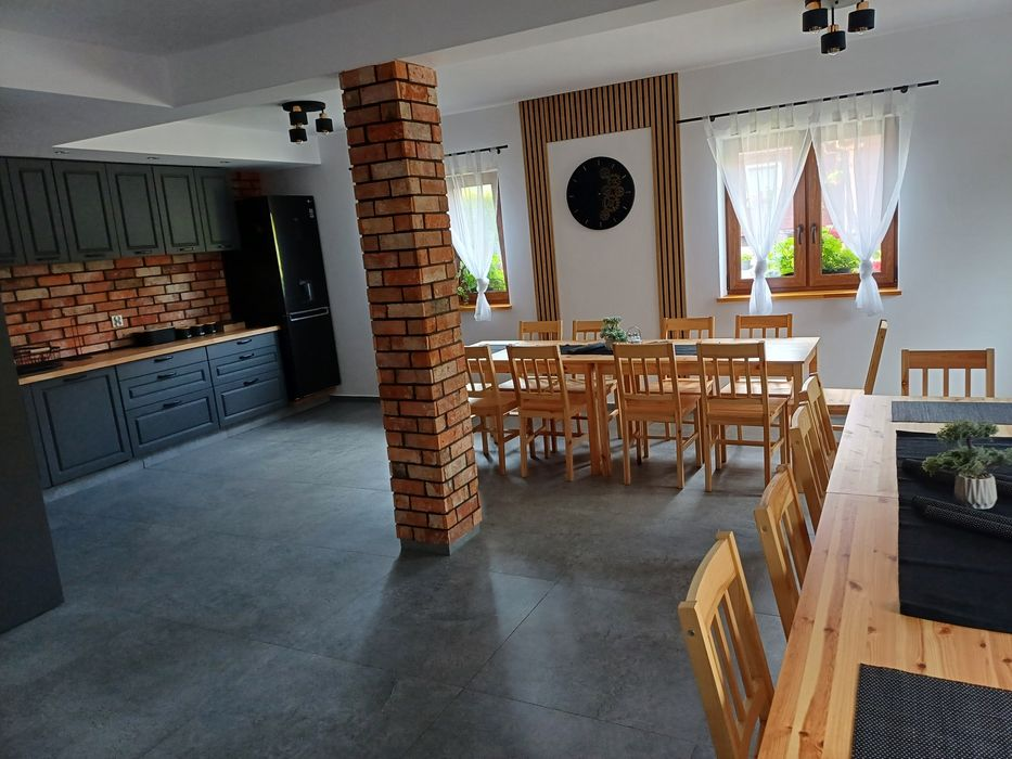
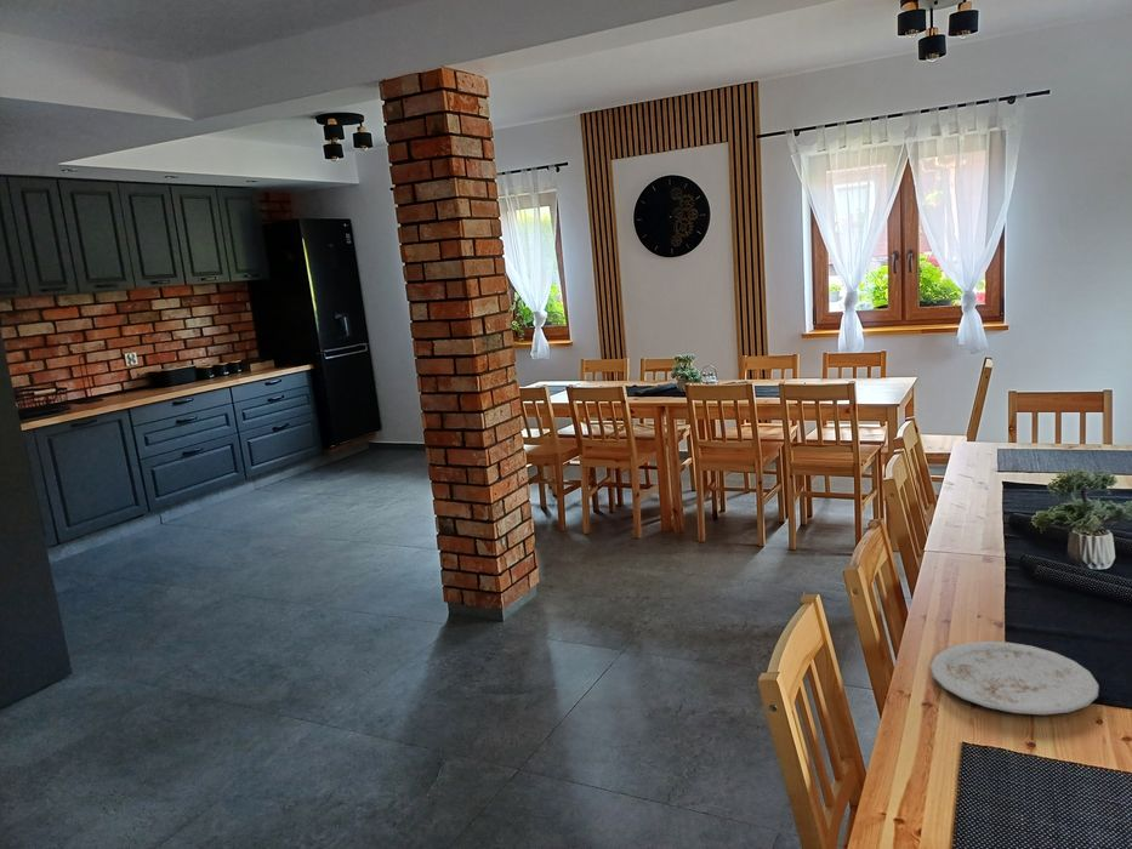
+ plate (1011, 677)
